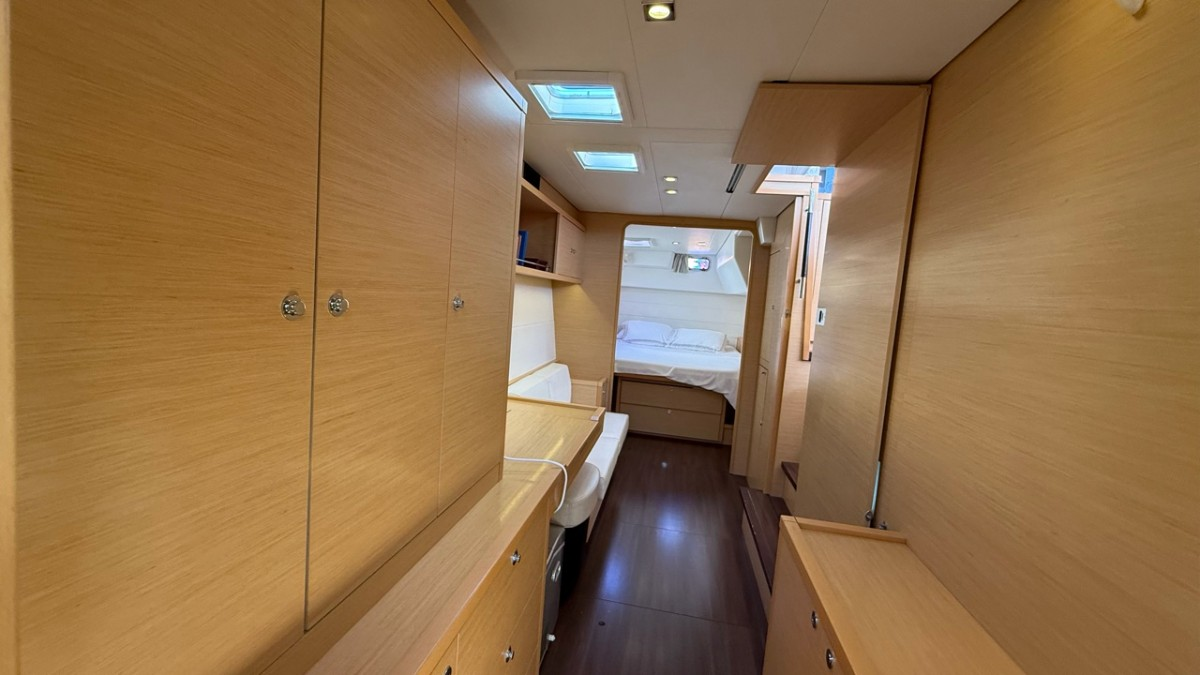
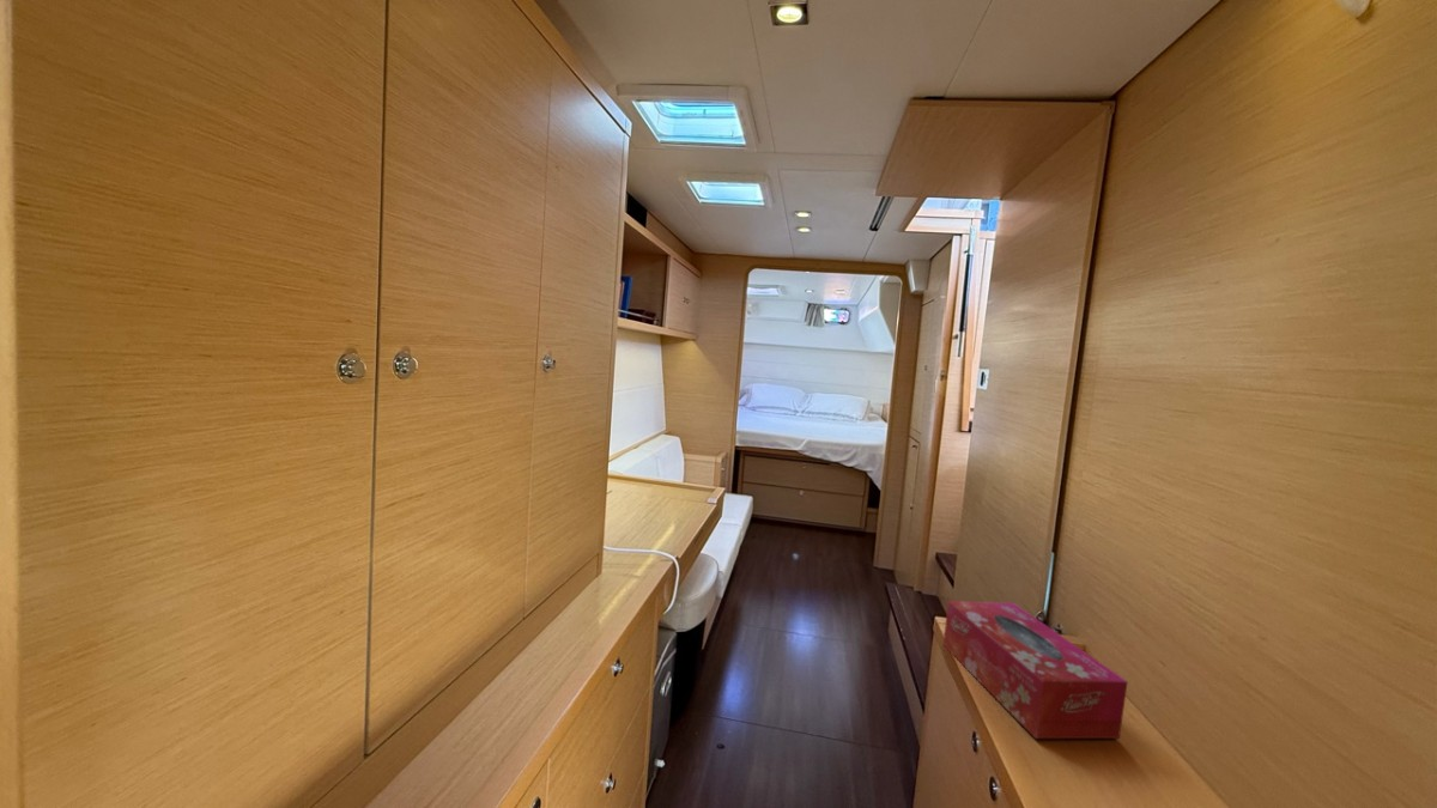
+ tissue box (1023, 661)
